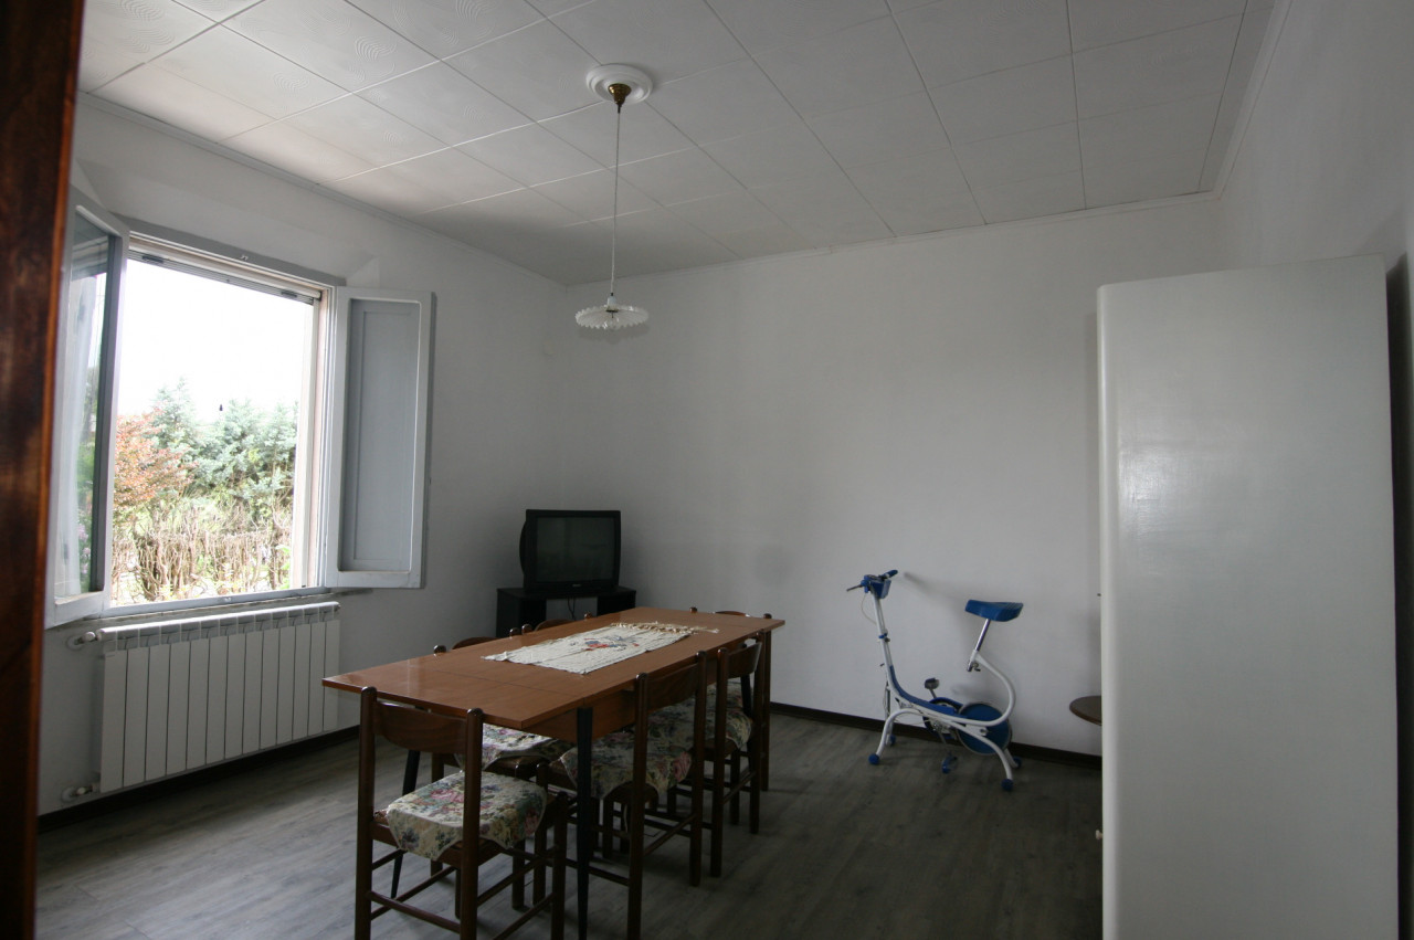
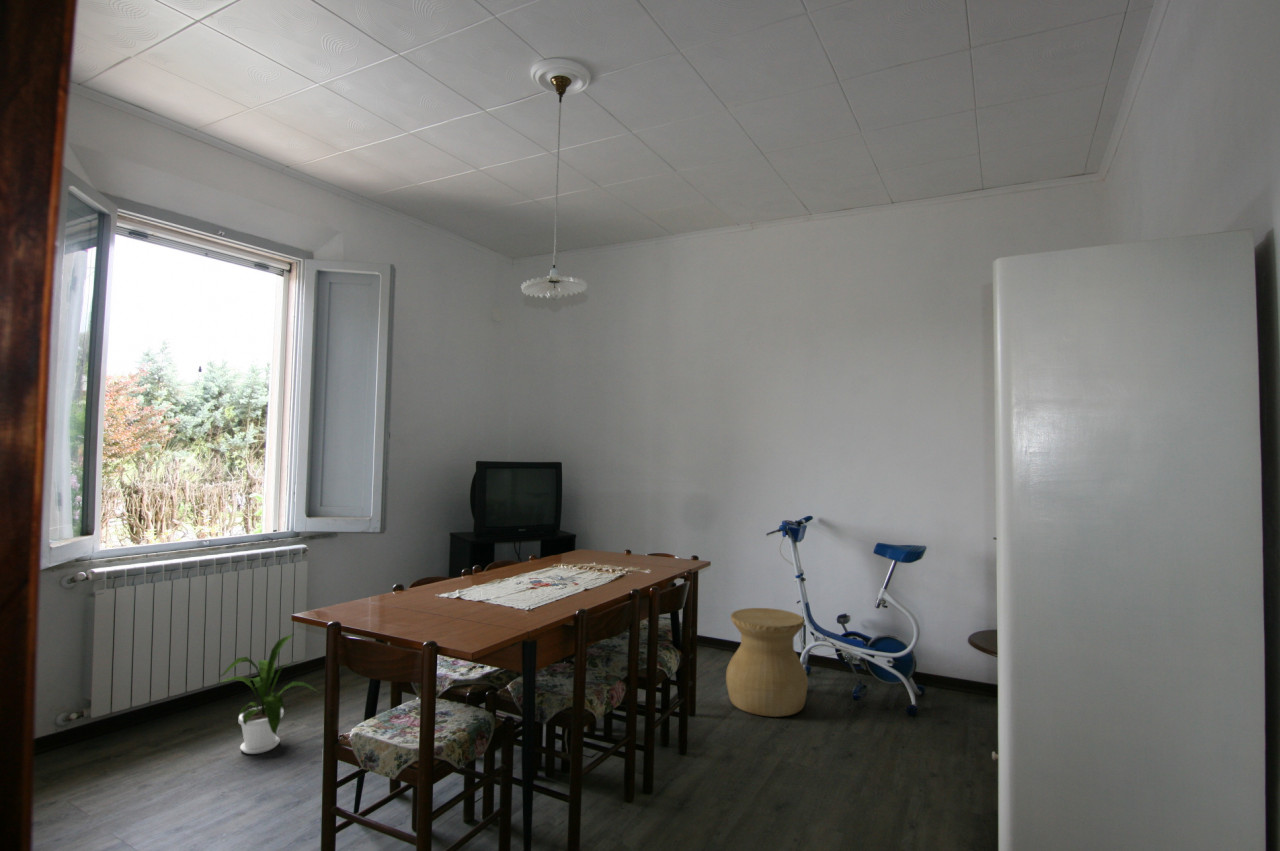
+ house plant (263, 693)
+ side table (767, 659)
